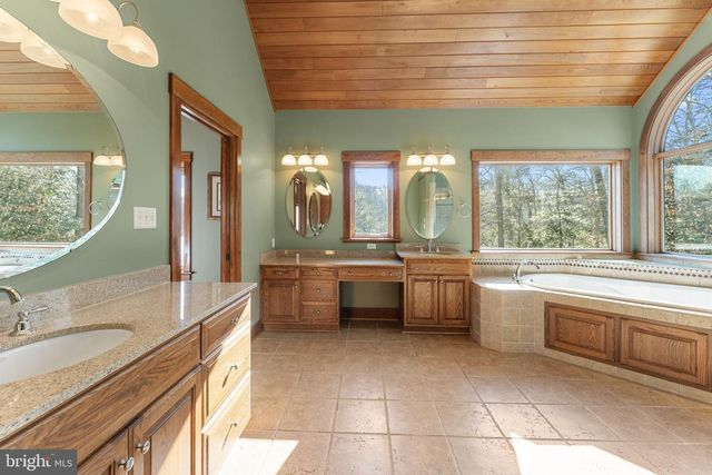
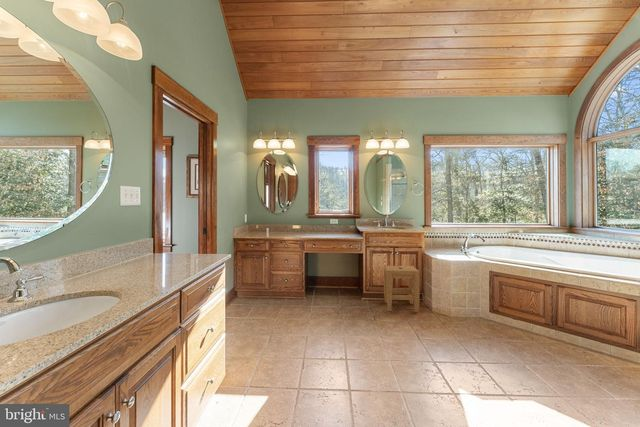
+ stool (400, 289)
